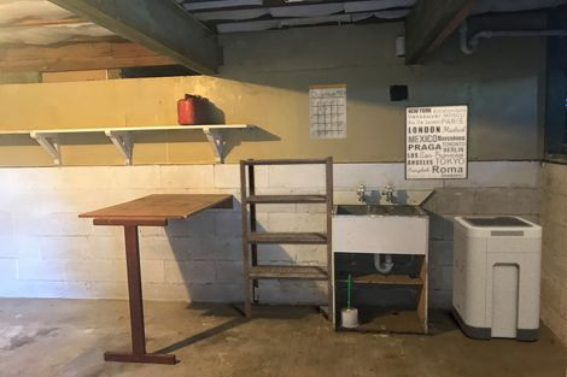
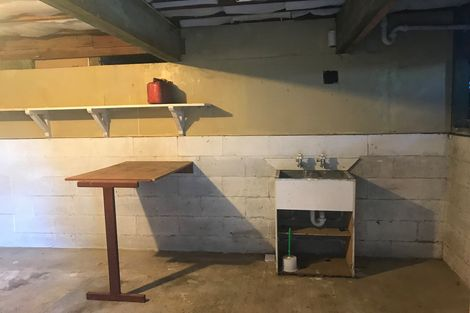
- wall art (436, 142)
- shelving unit (290, 236)
- trash can (493, 273)
- calendar (327, 105)
